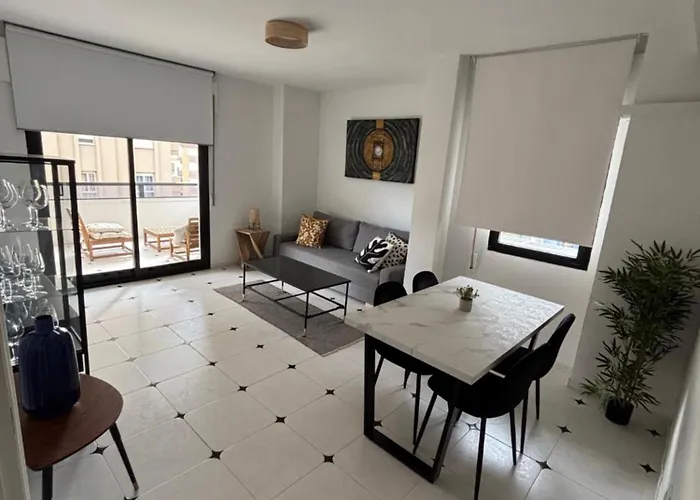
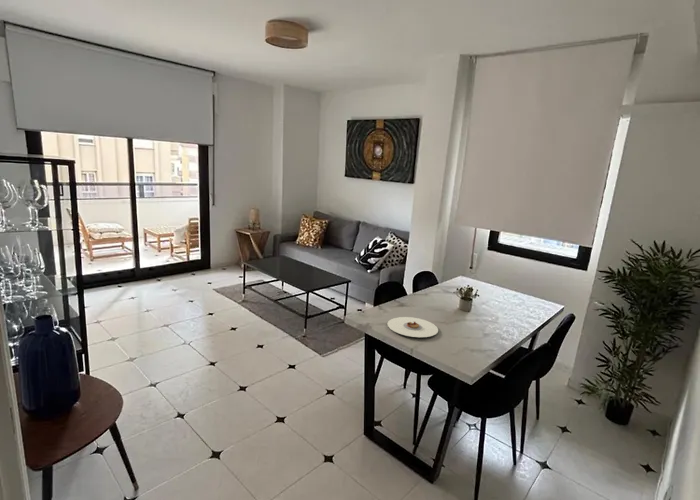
+ plate (412, 325)
